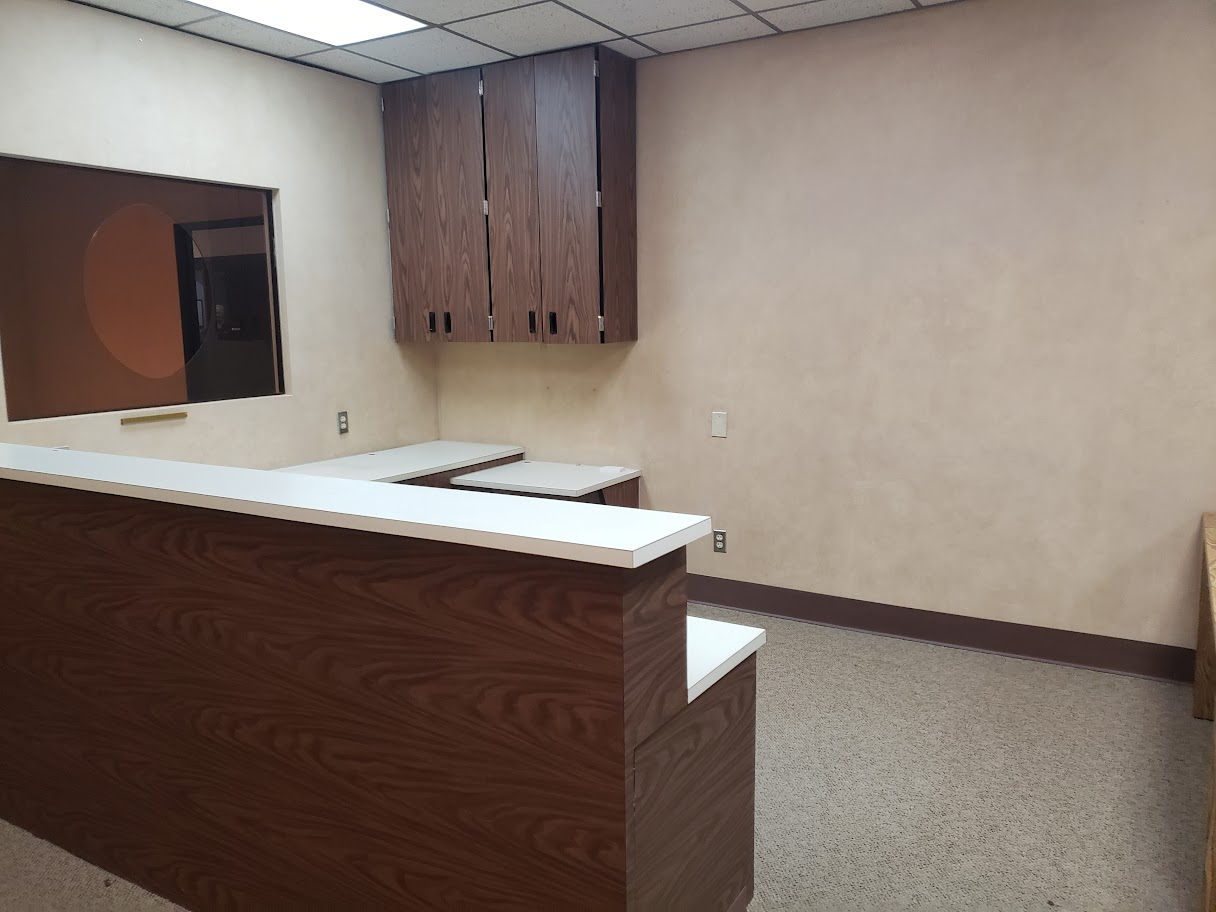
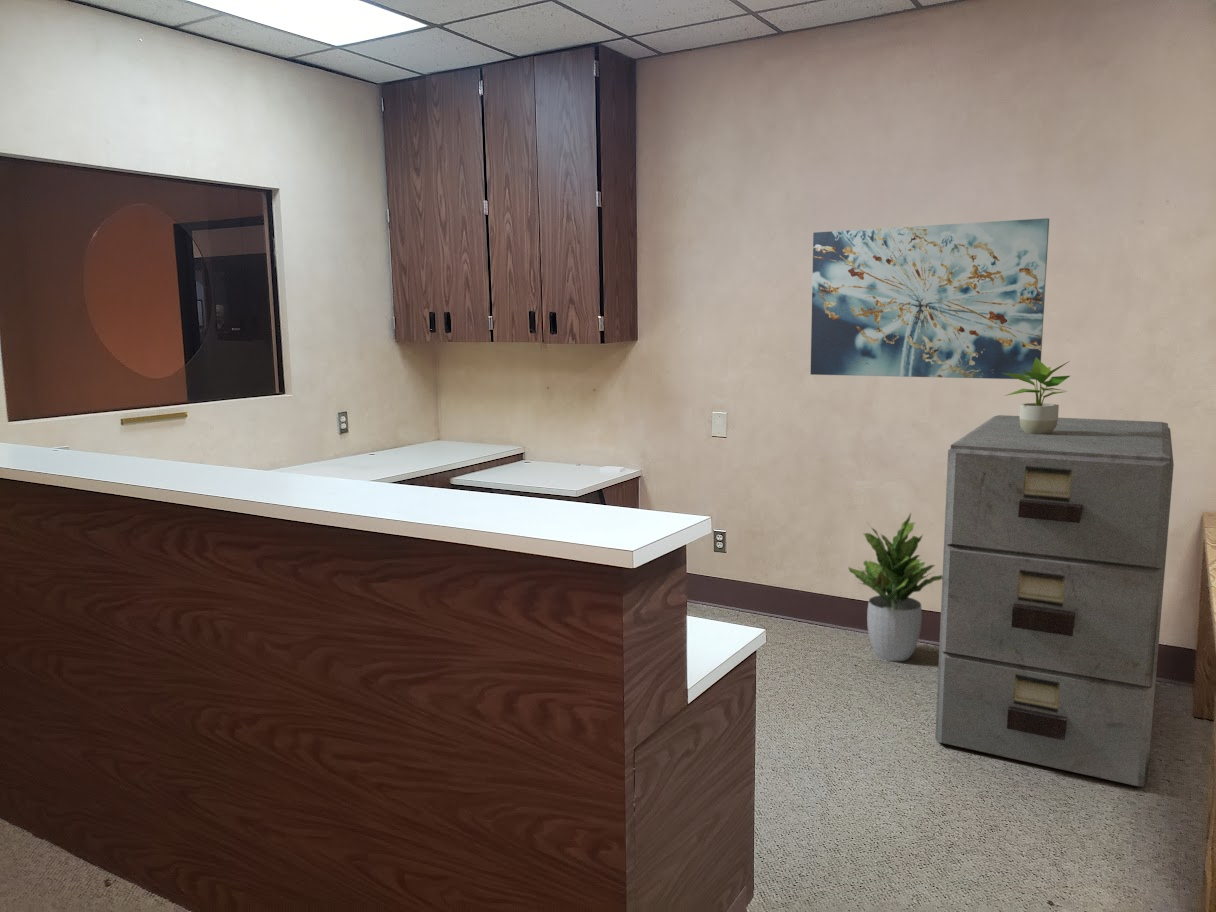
+ wall art (921, 302)
+ potted plant (892, 586)
+ filing cabinet (1057, 575)
+ potted plant (1034, 392)
